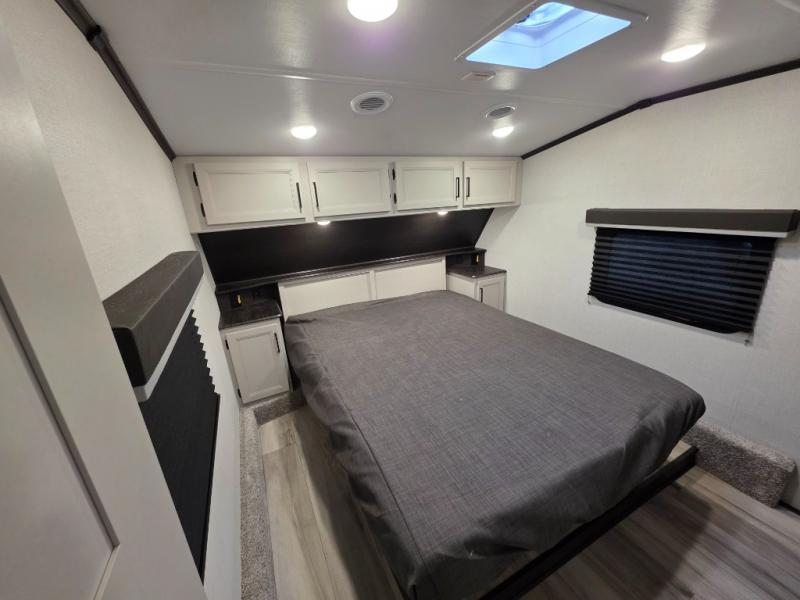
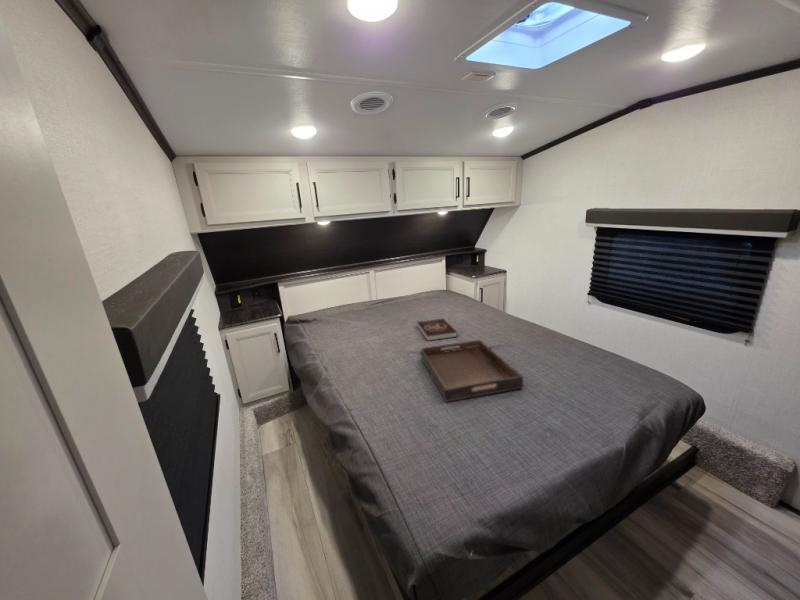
+ serving tray (465, 366)
+ book (436, 328)
